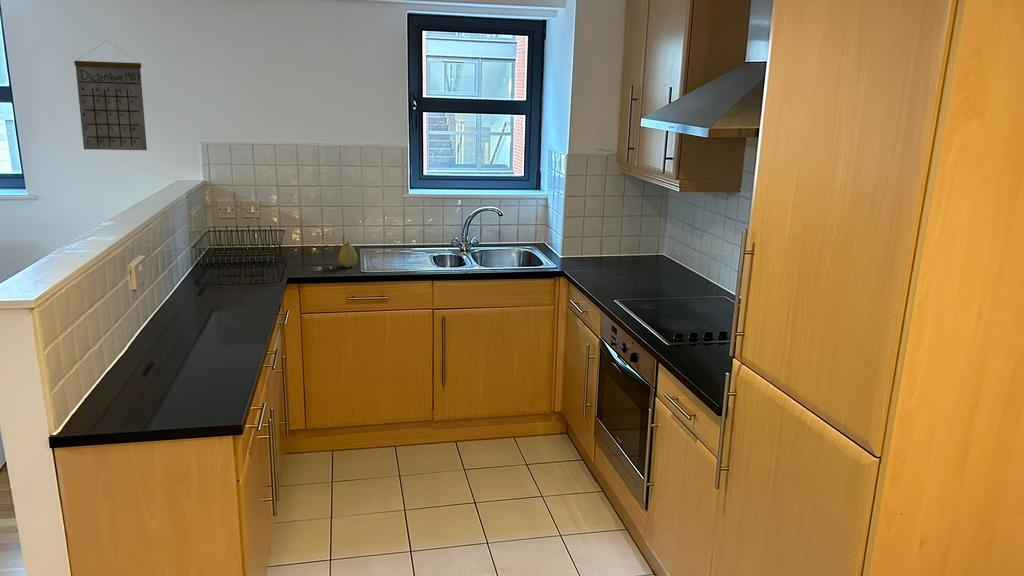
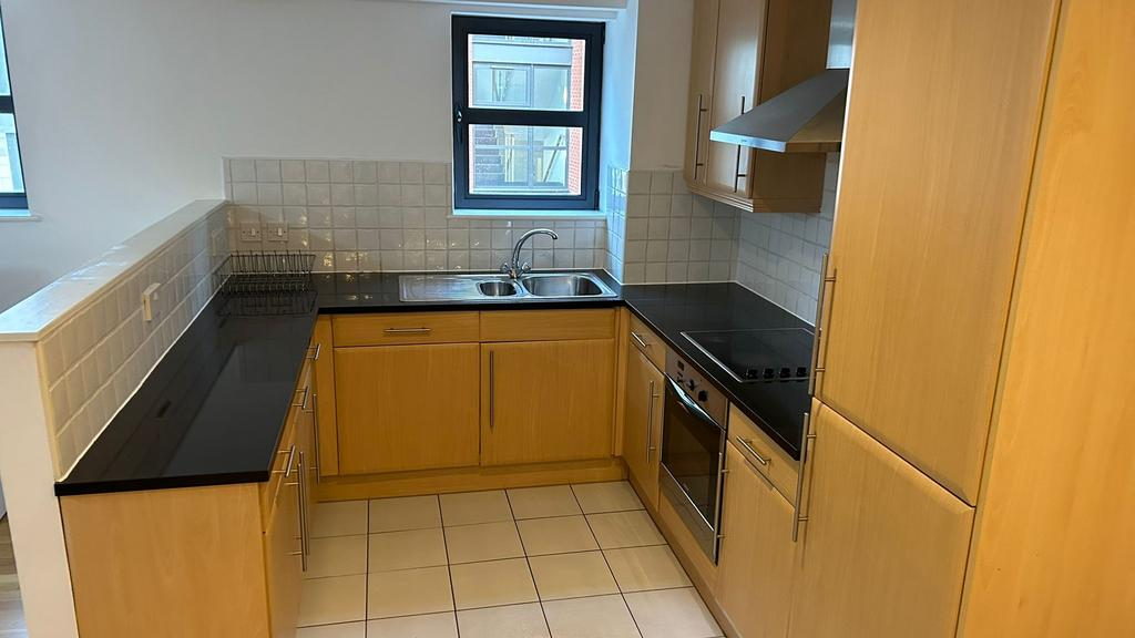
- calendar (111, 96)
- fruit (347, 253)
